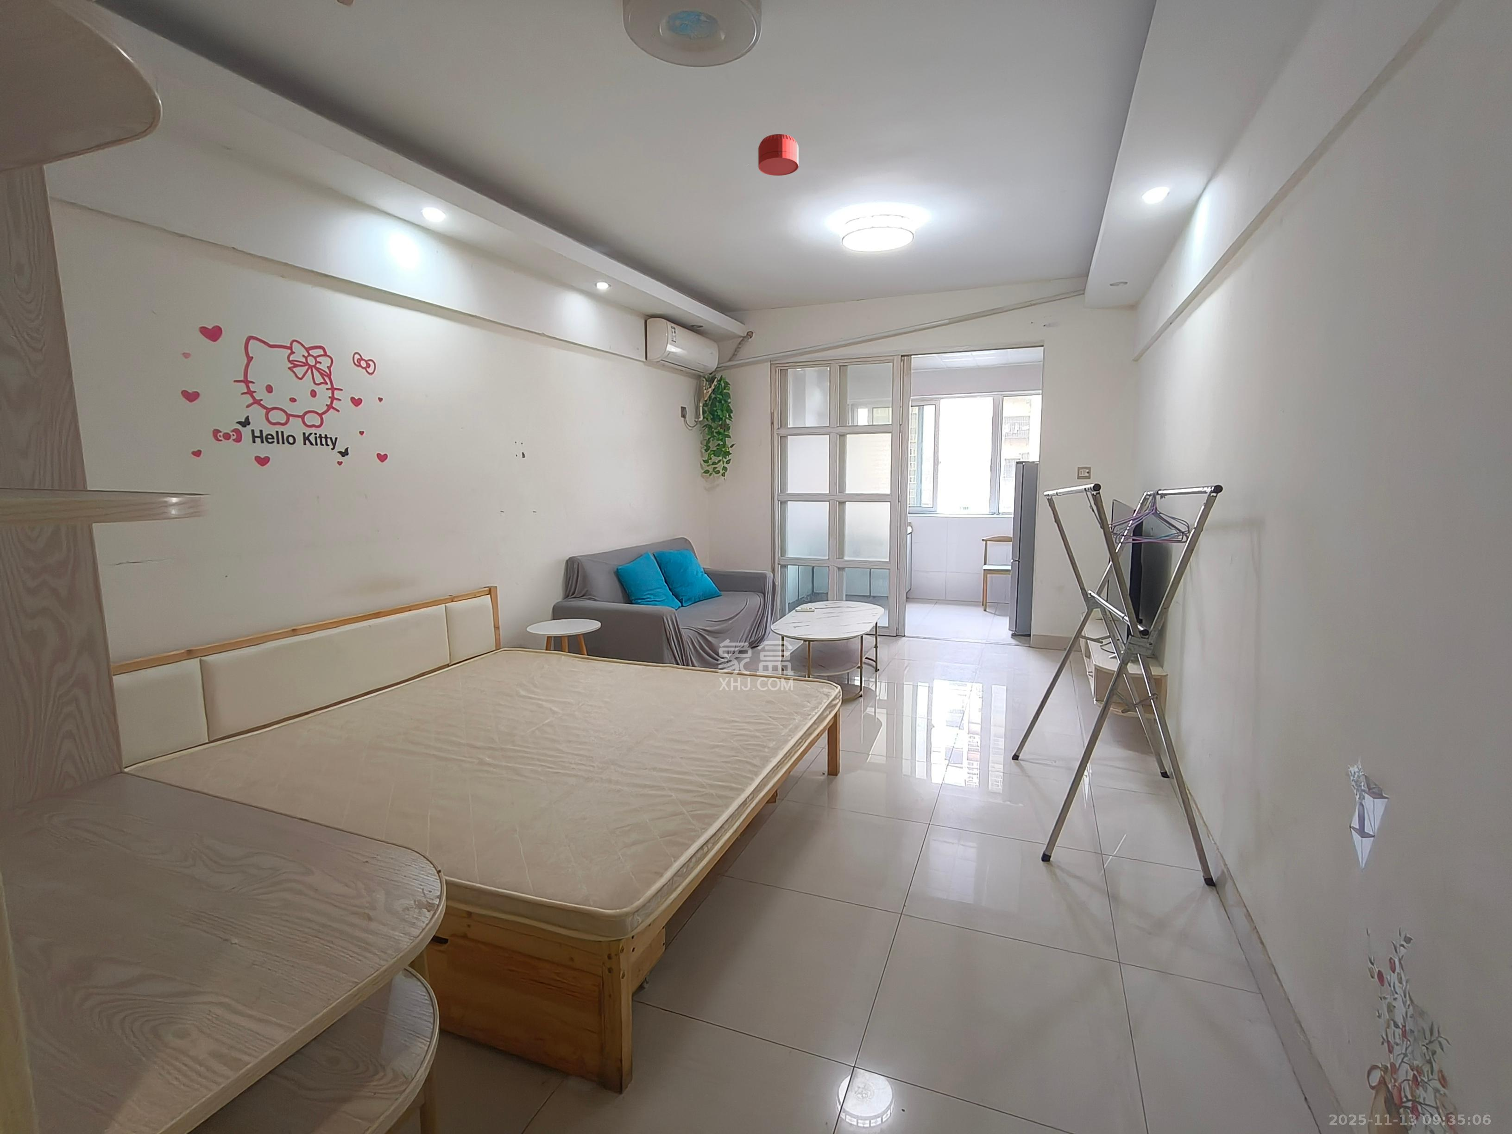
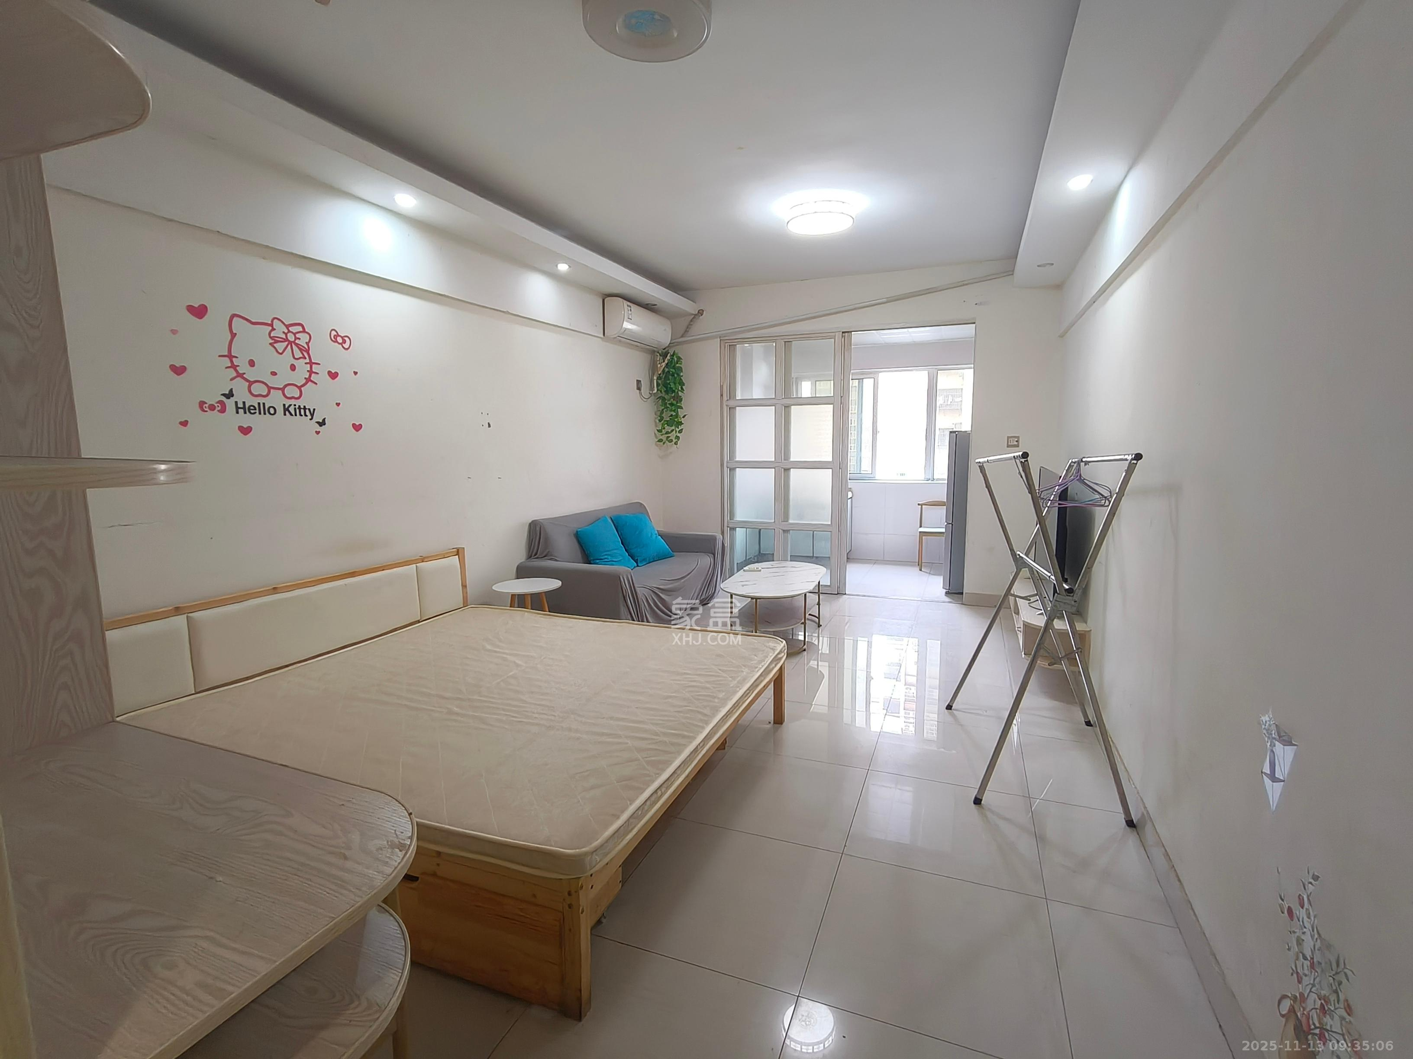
- smoke detector (779, 155)
